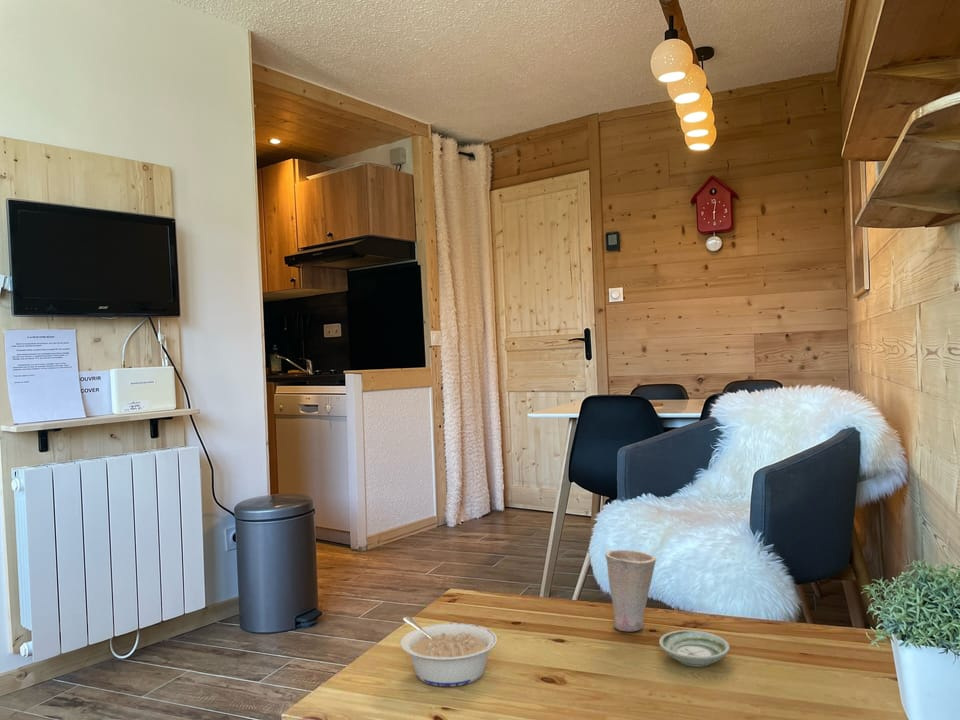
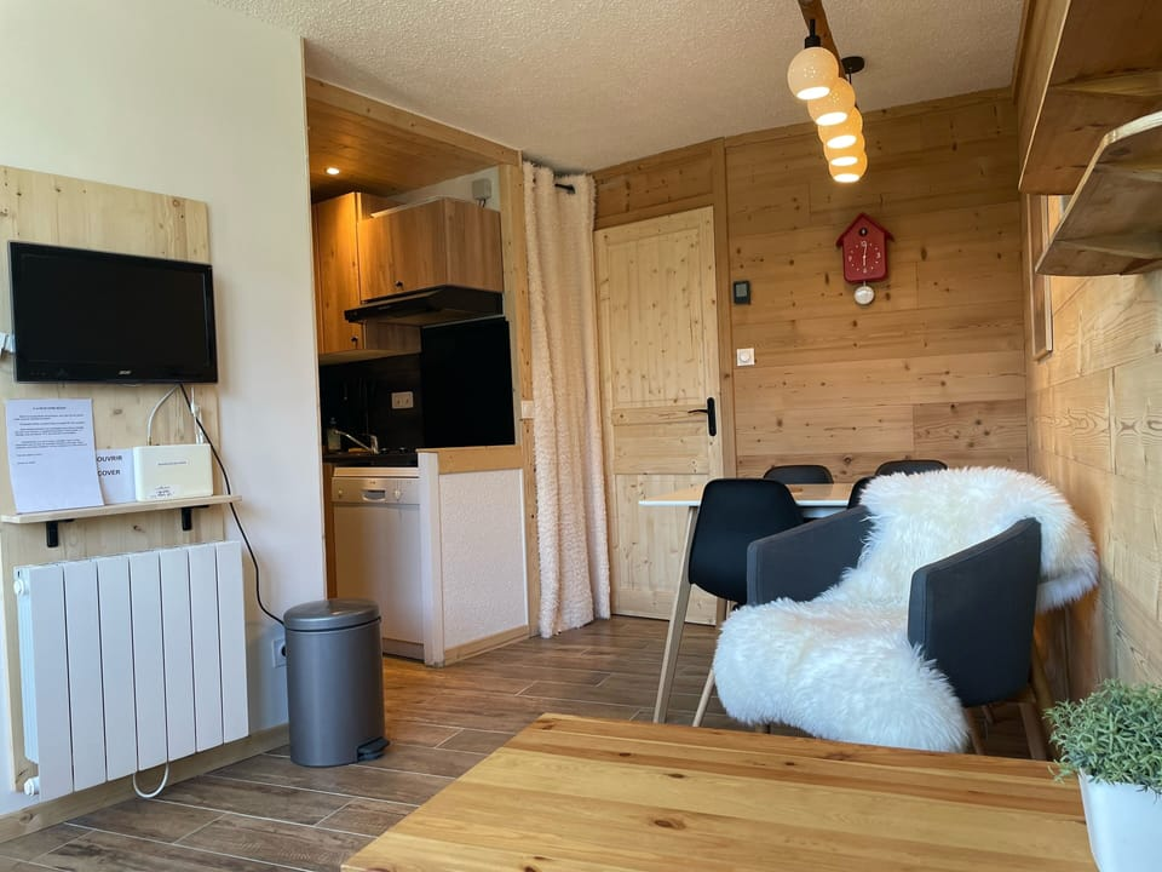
- cup (631, 589)
- legume (445, 652)
- saucer (694, 650)
